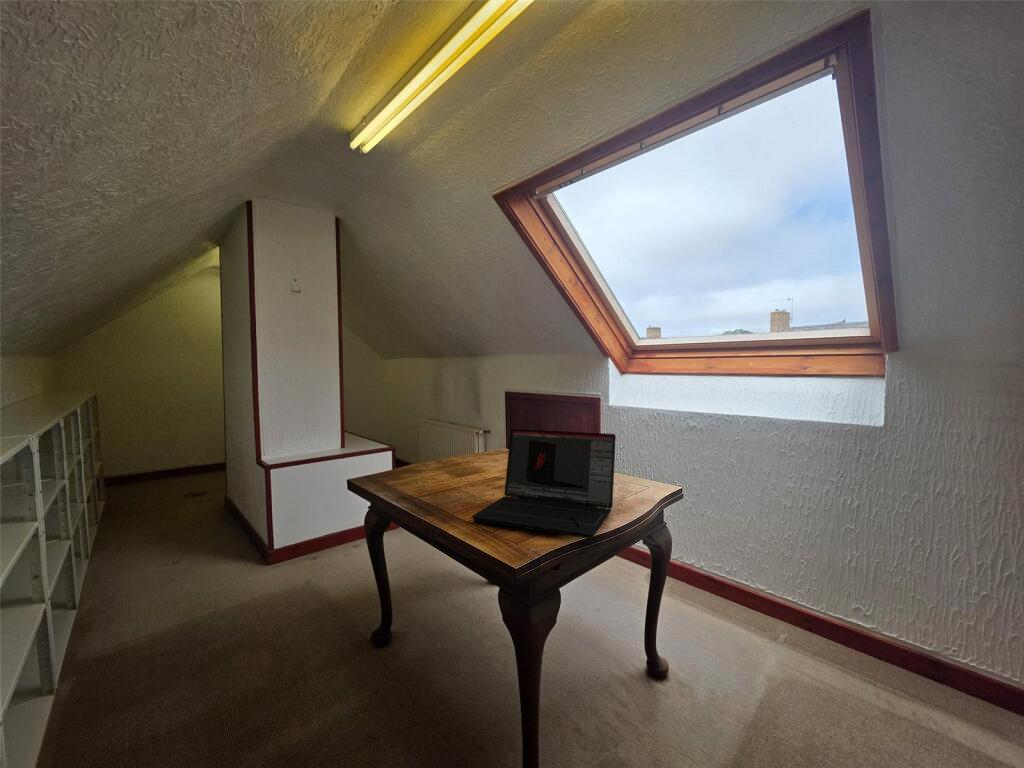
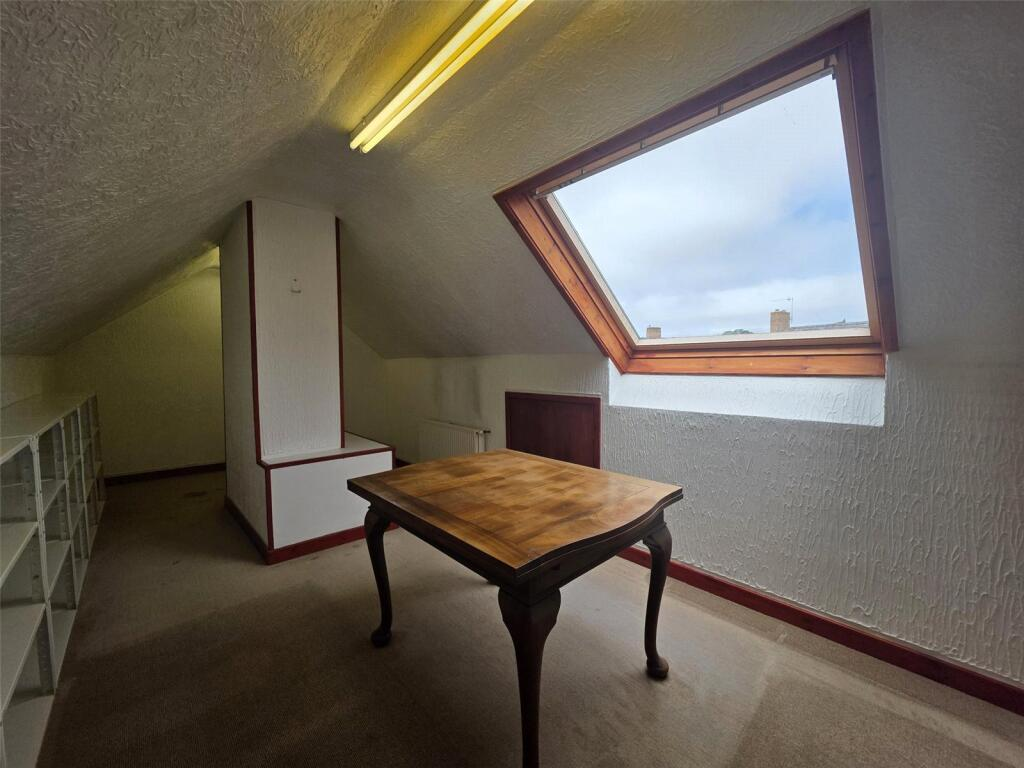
- laptop (546, 476)
